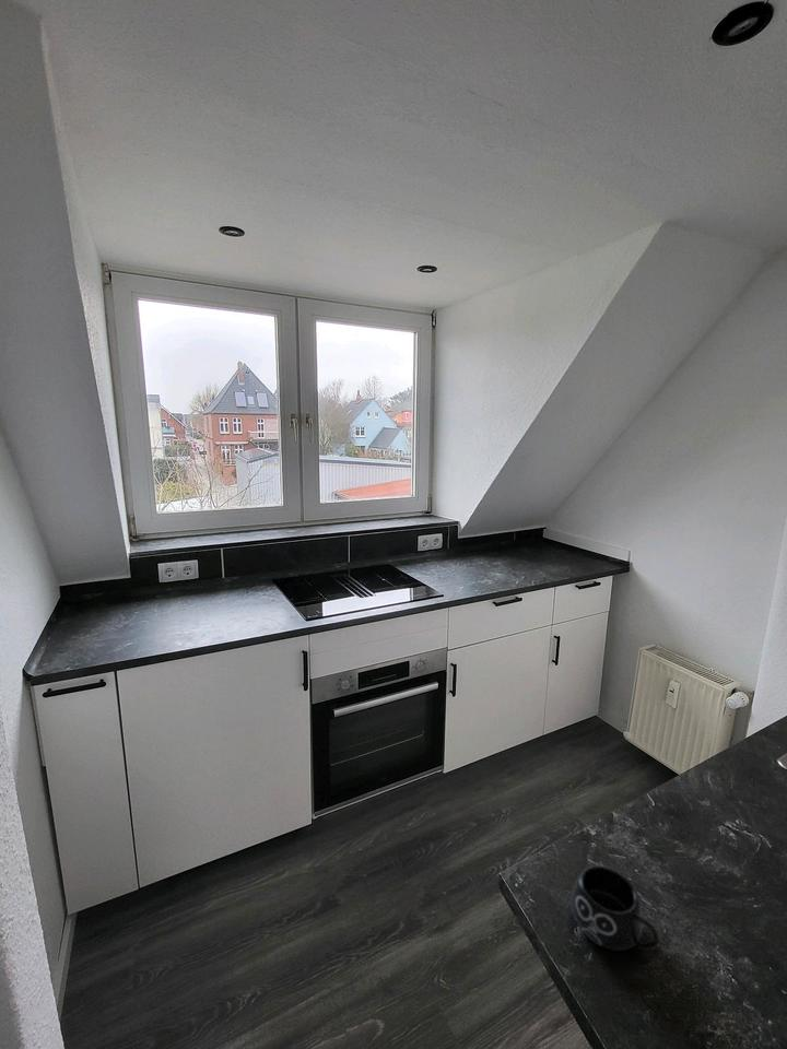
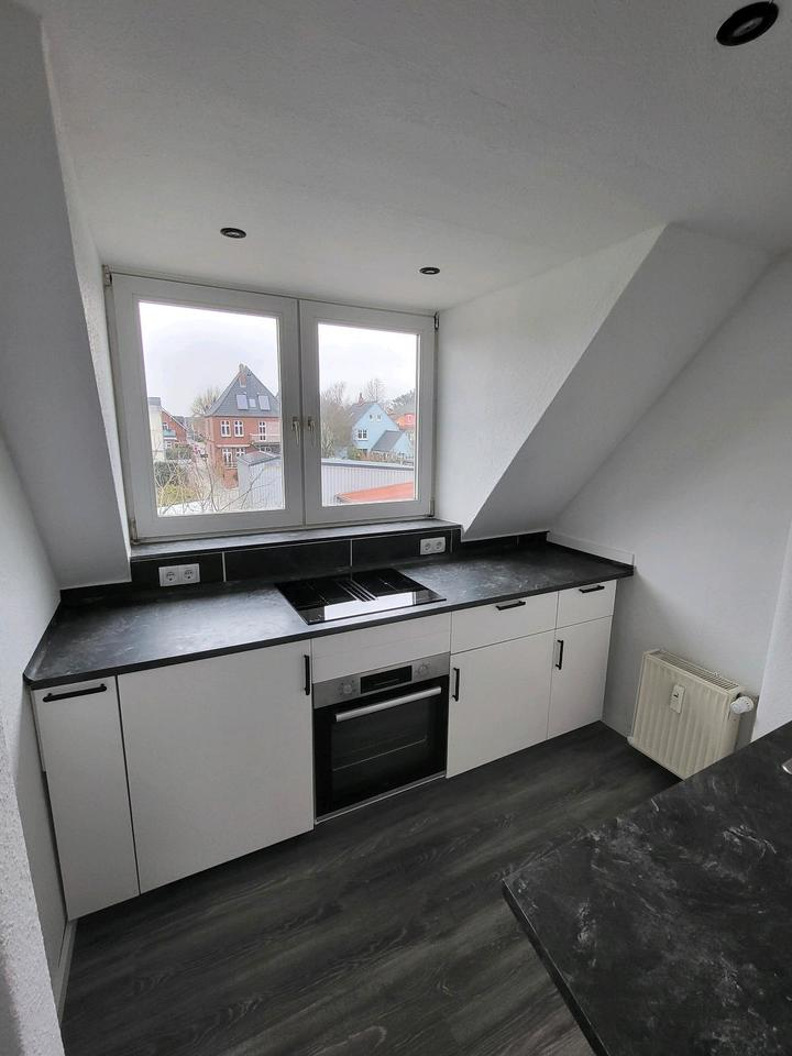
- mug (614, 911)
